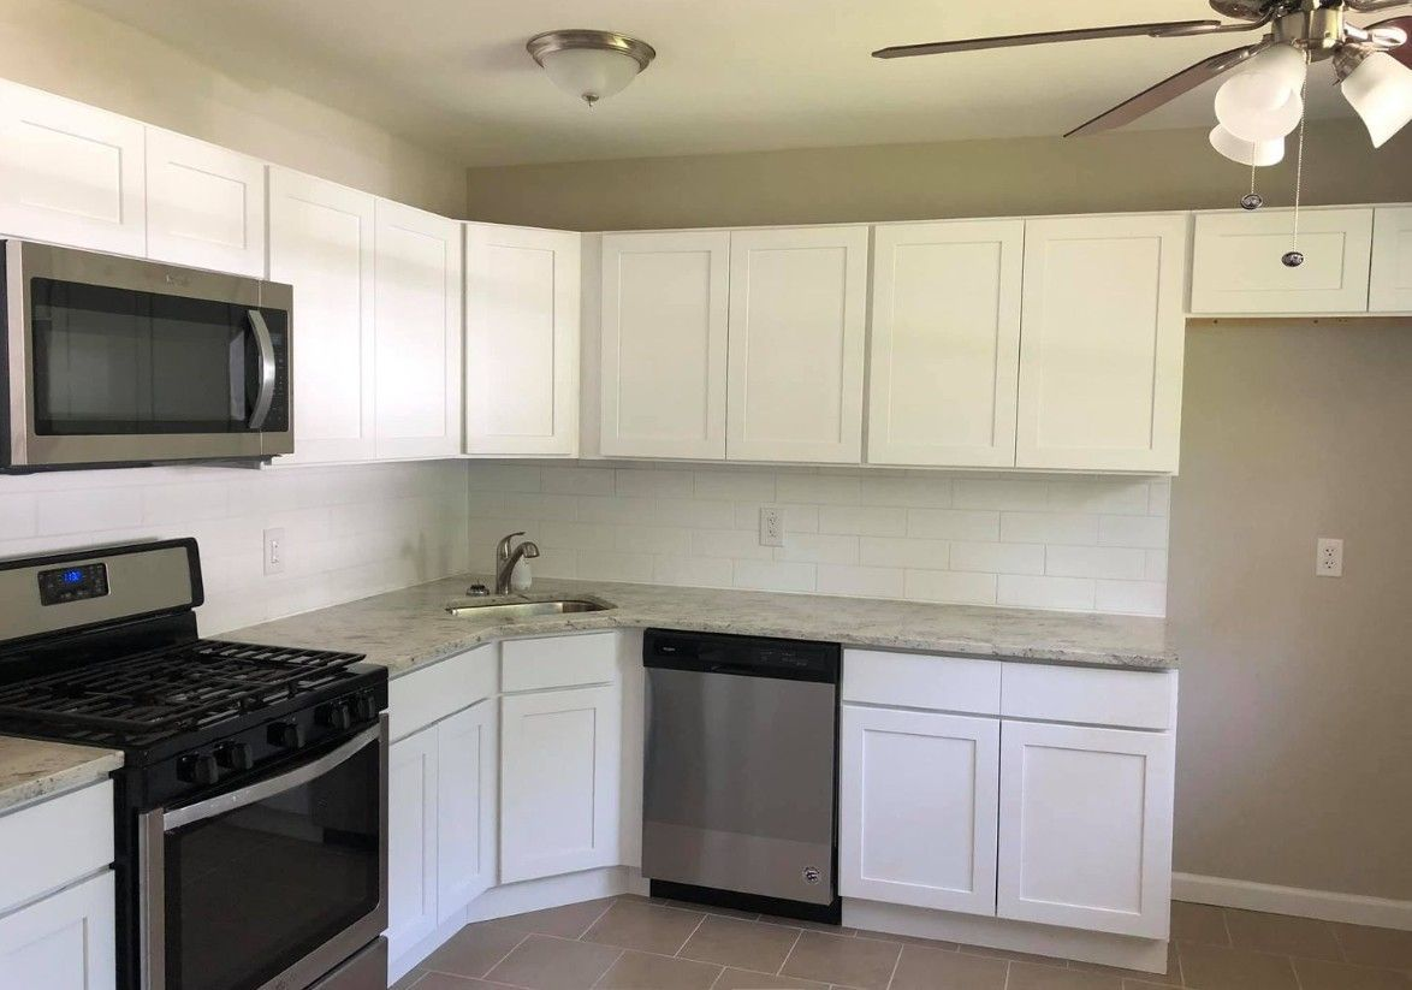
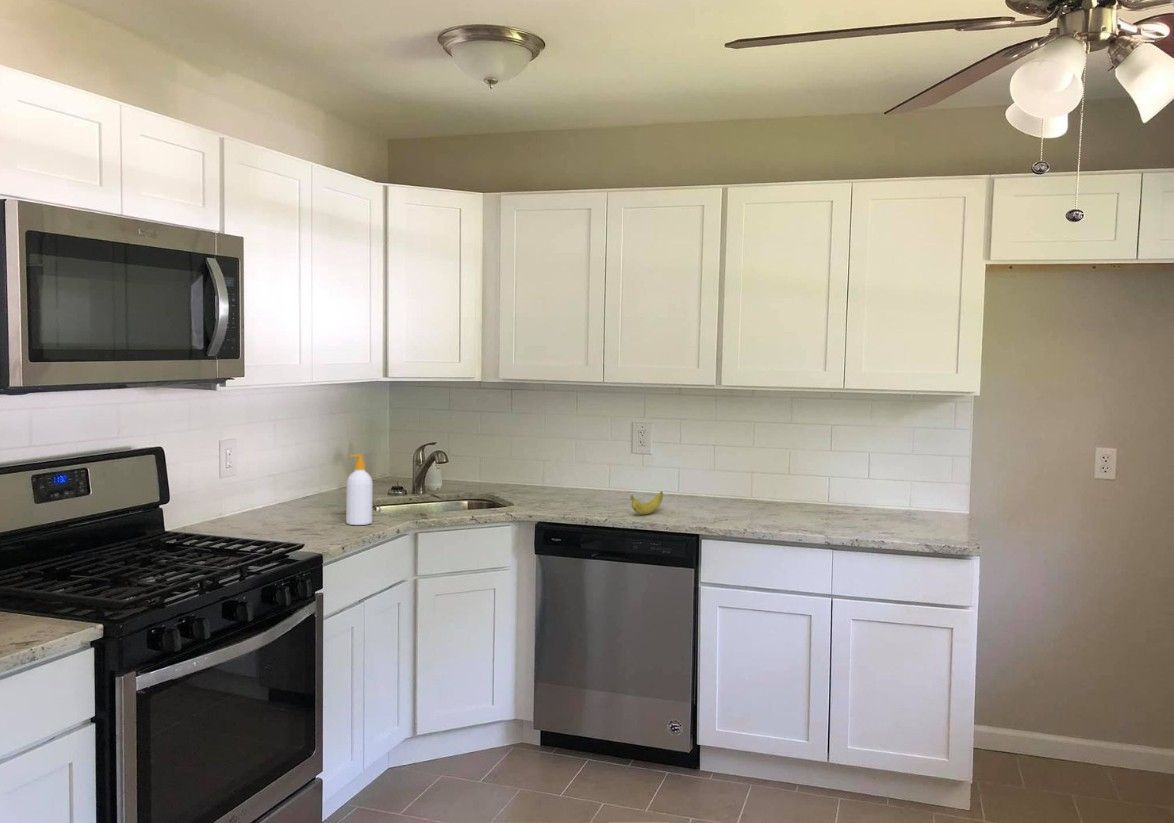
+ banana (646, 503)
+ soap bottle (358, 488)
